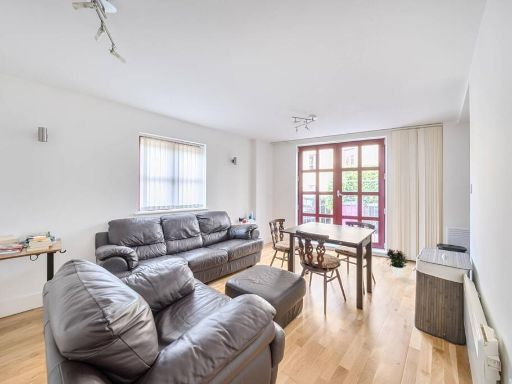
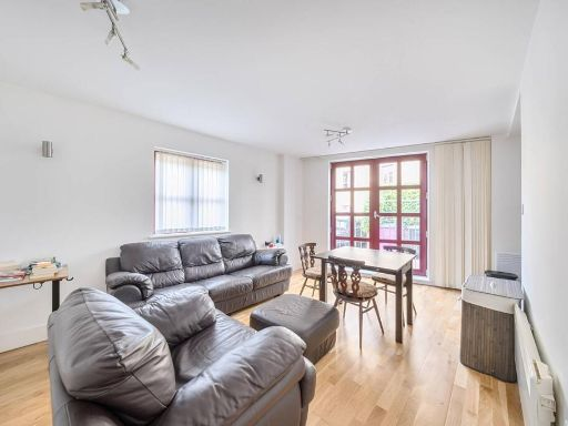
- potted flower (396, 262)
